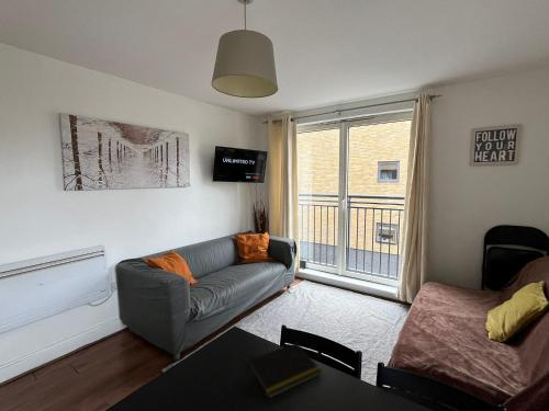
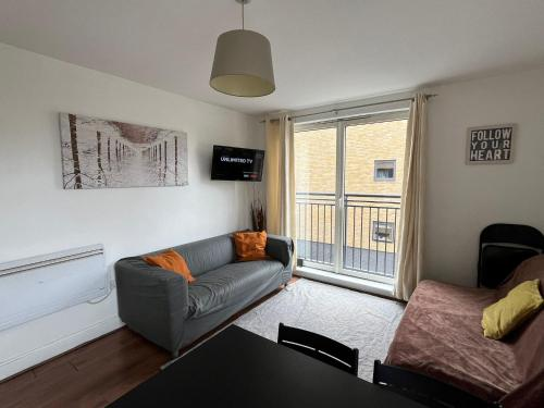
- notepad (284, 366)
